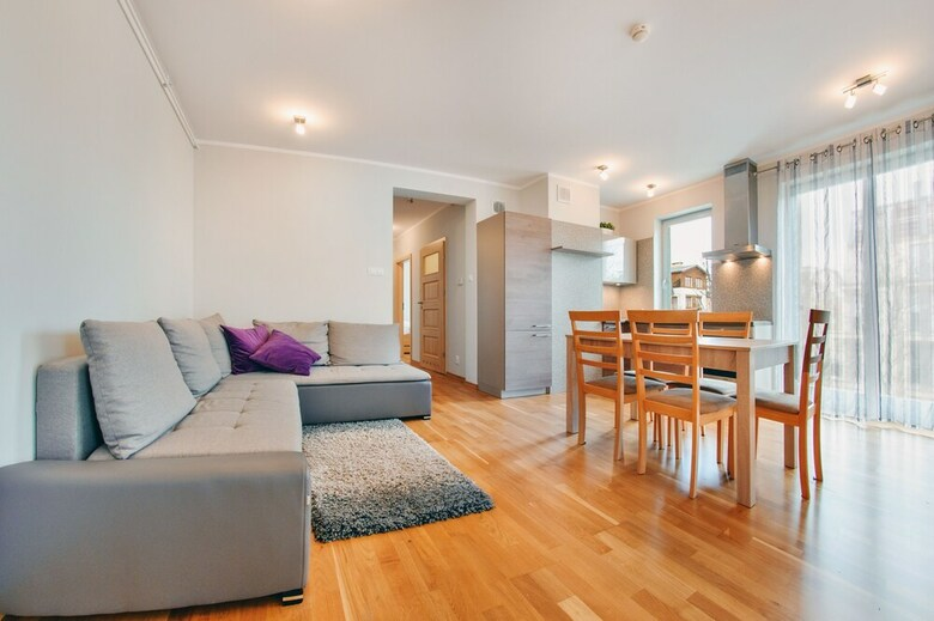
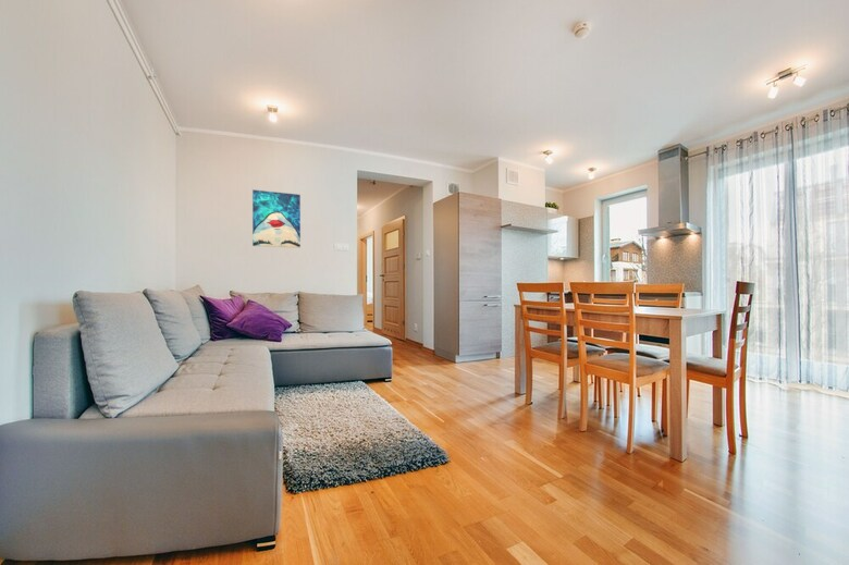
+ wall art (276, 219)
